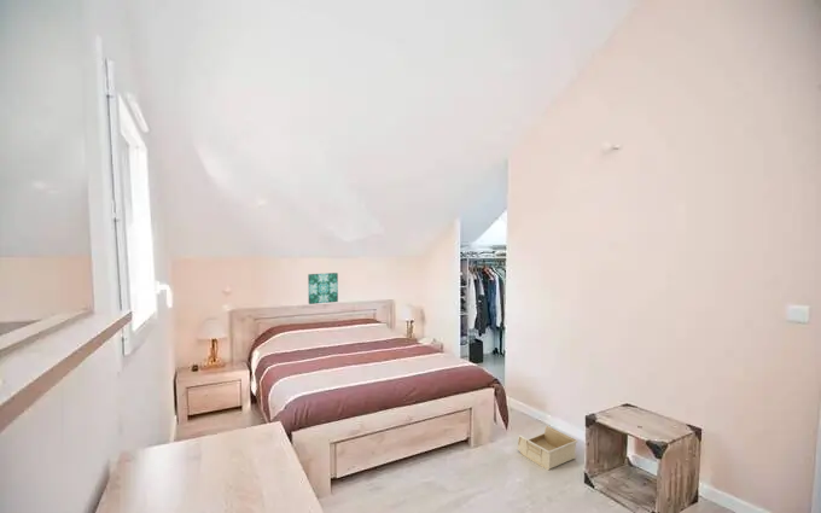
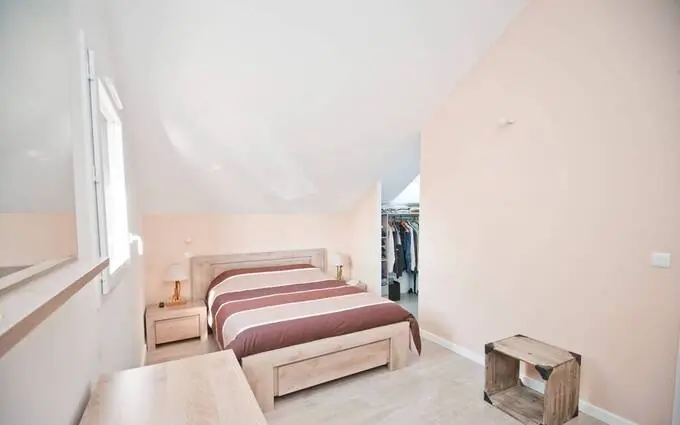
- wall art (322, 287)
- storage bin (546, 445)
